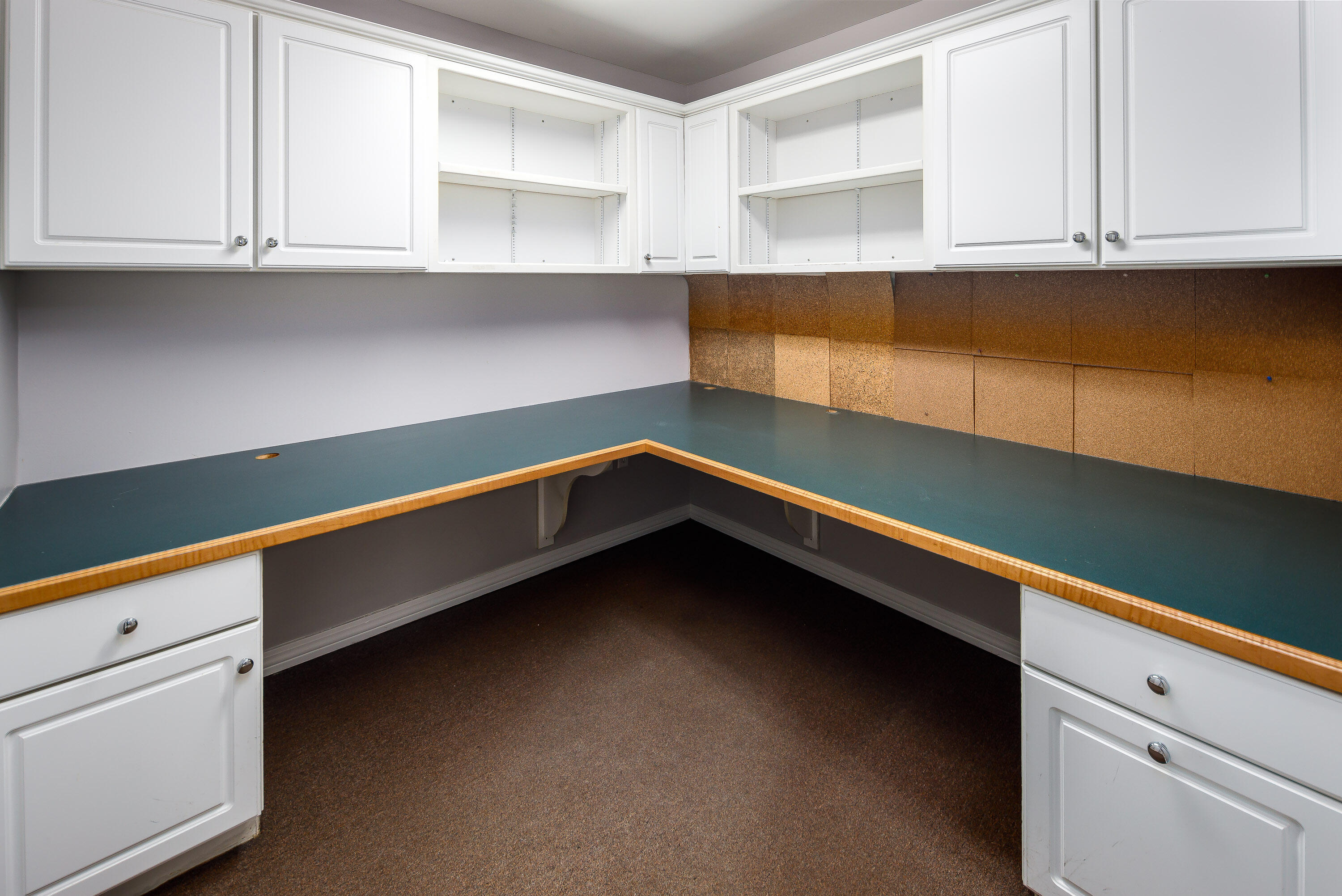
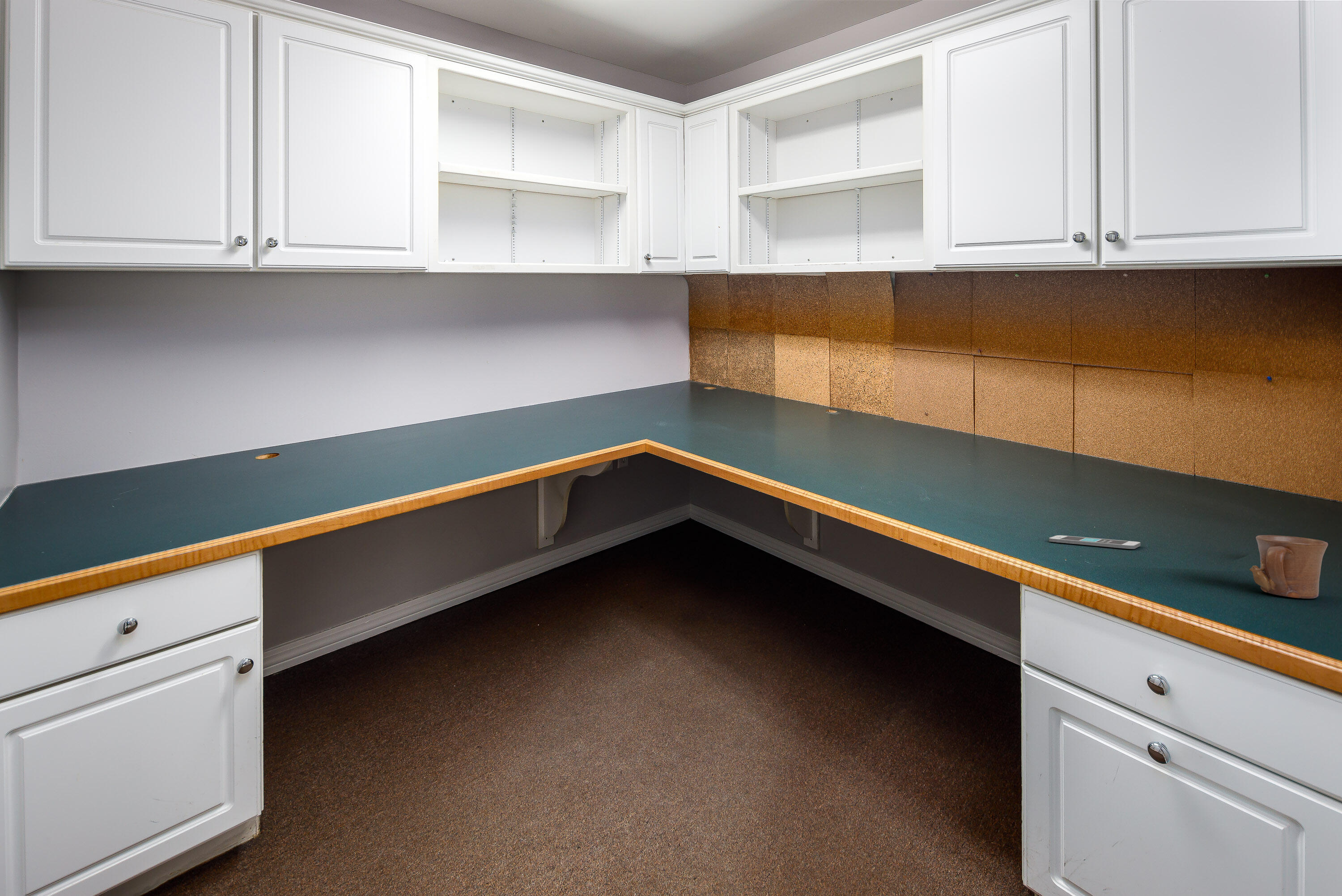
+ smartphone (1093, 541)
+ mug (1286, 567)
